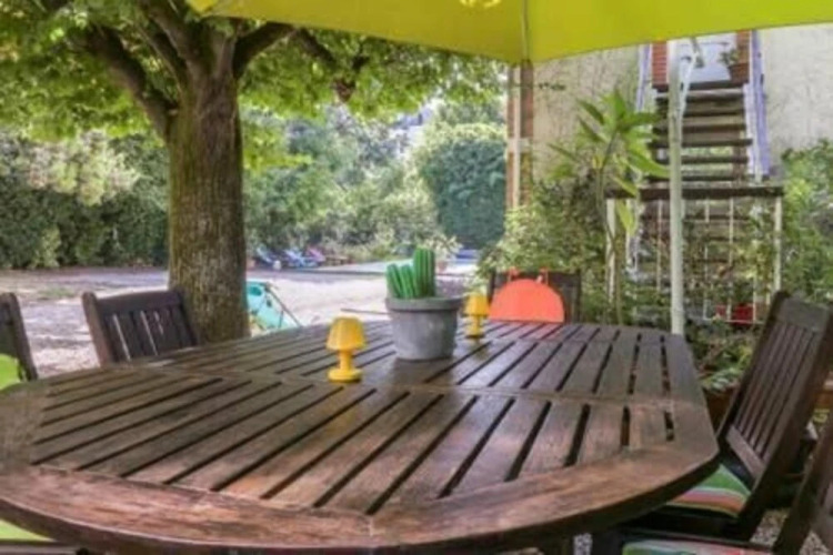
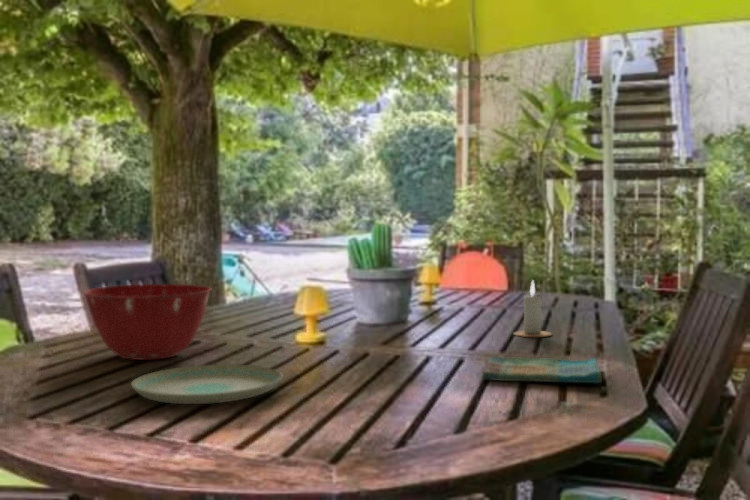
+ plate (208, 383)
+ dish towel (542, 368)
+ mixing bowl (149, 321)
+ candle (532, 307)
